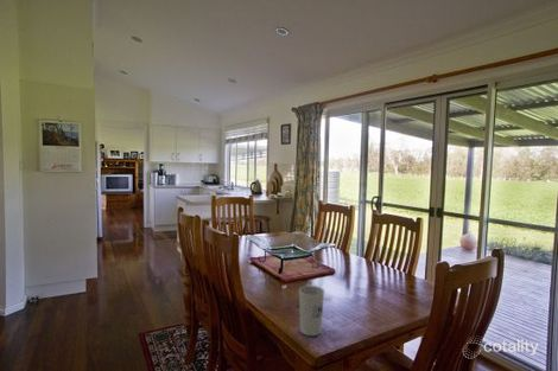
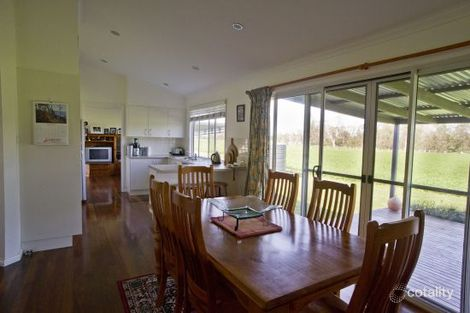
- cup (310, 311)
